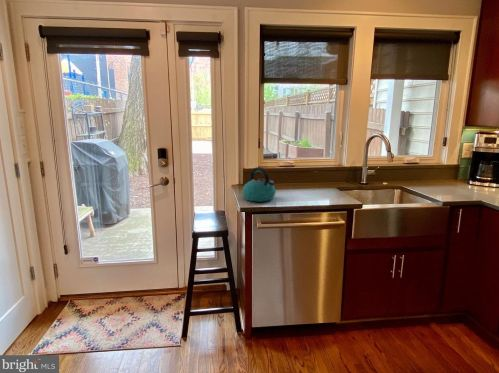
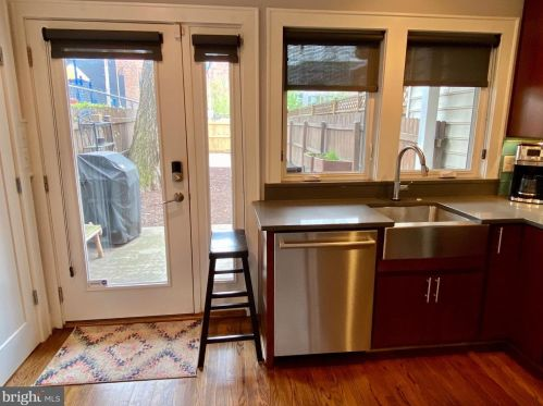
- kettle (260, 183)
